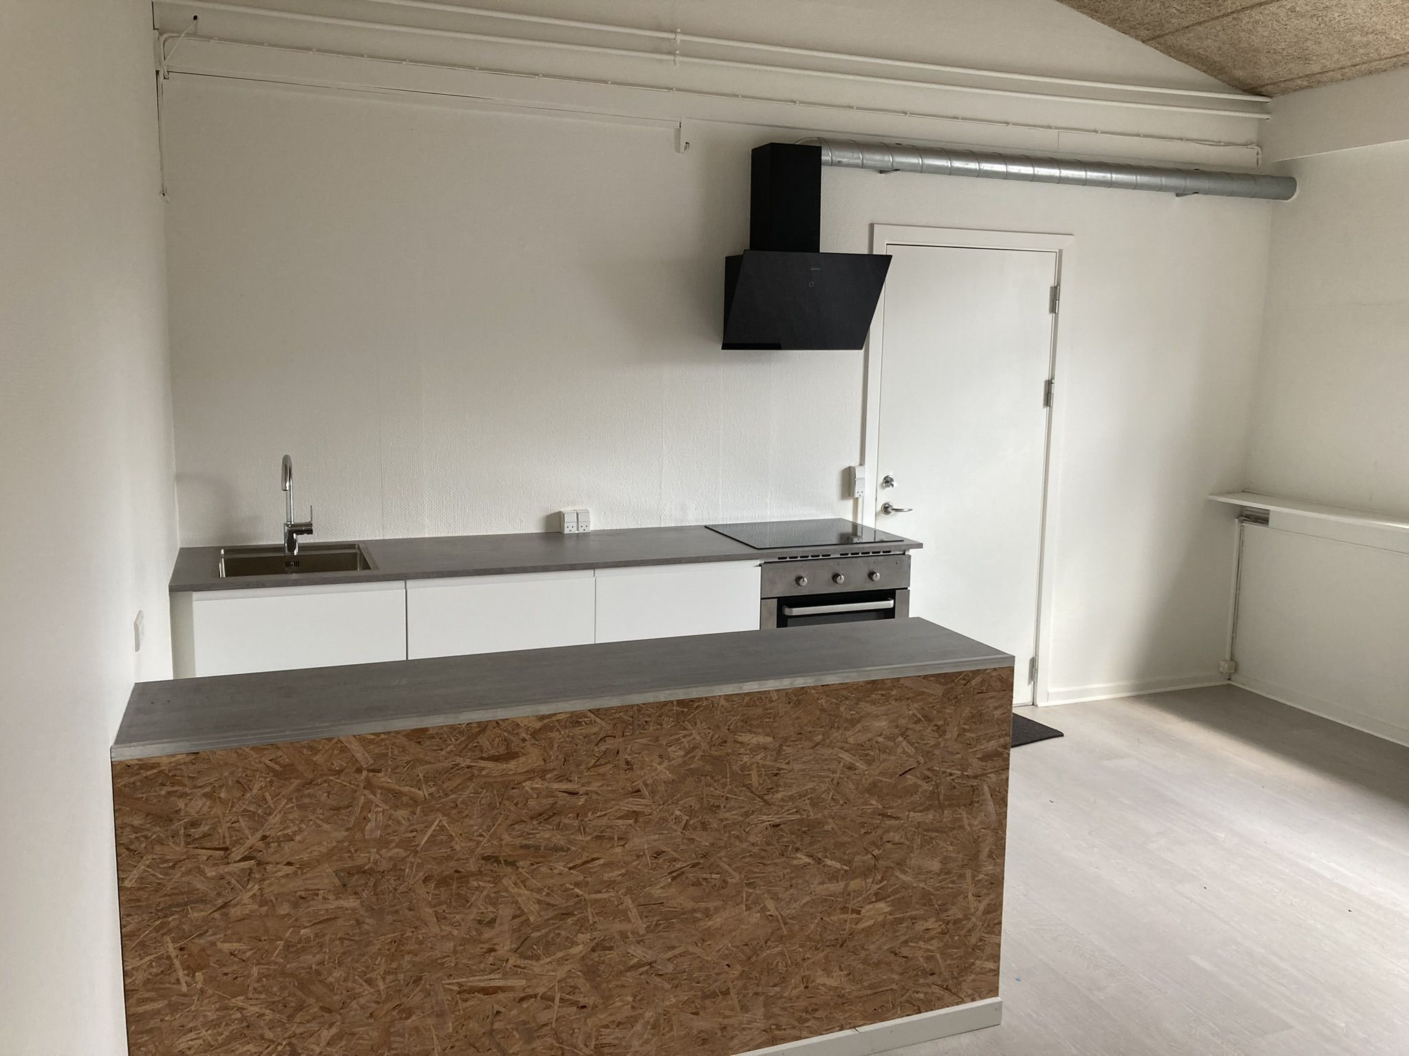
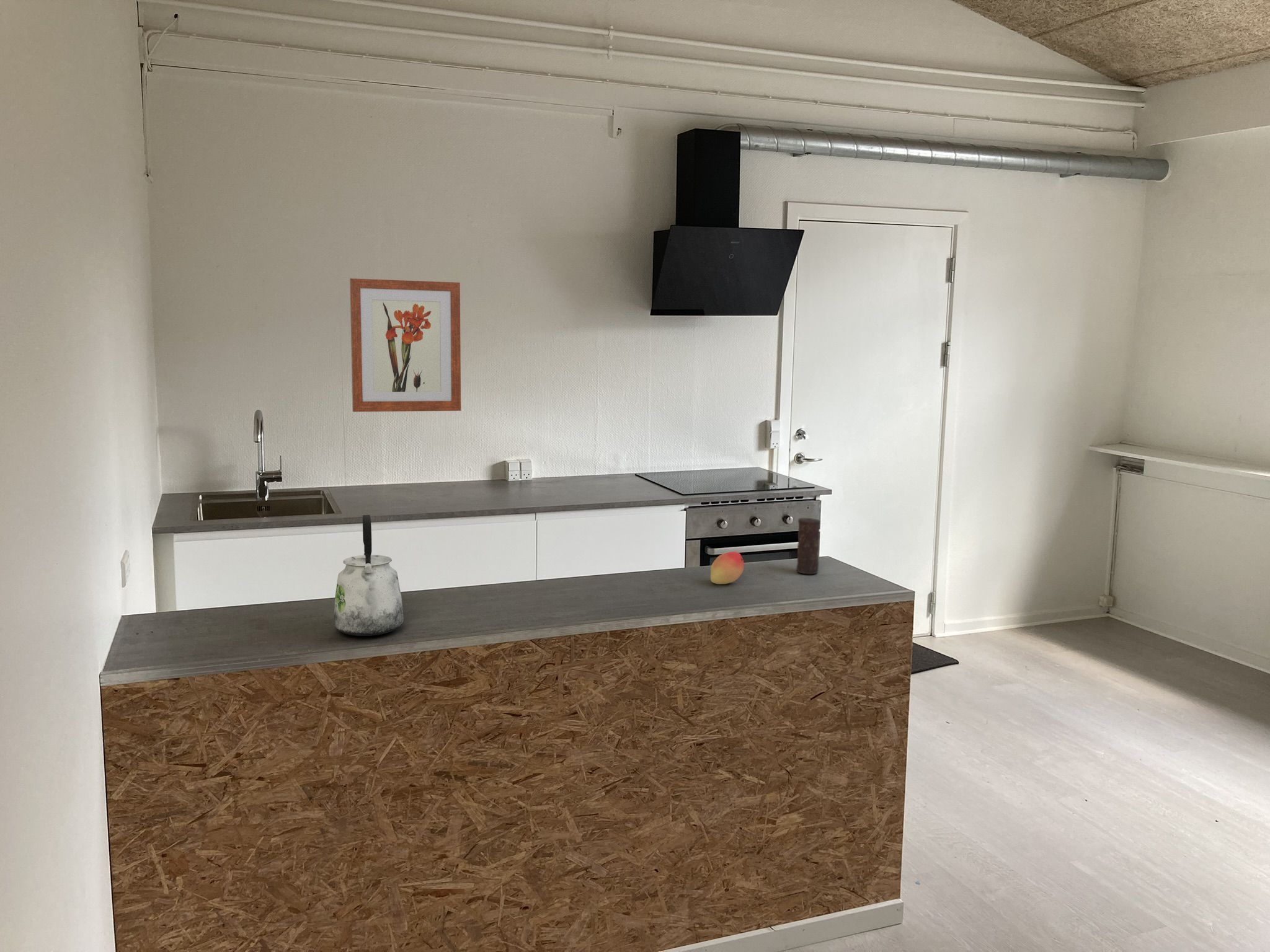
+ fruit (727, 568)
+ wall art (406, 346)
+ candle (808, 545)
+ kettle (367, 571)
